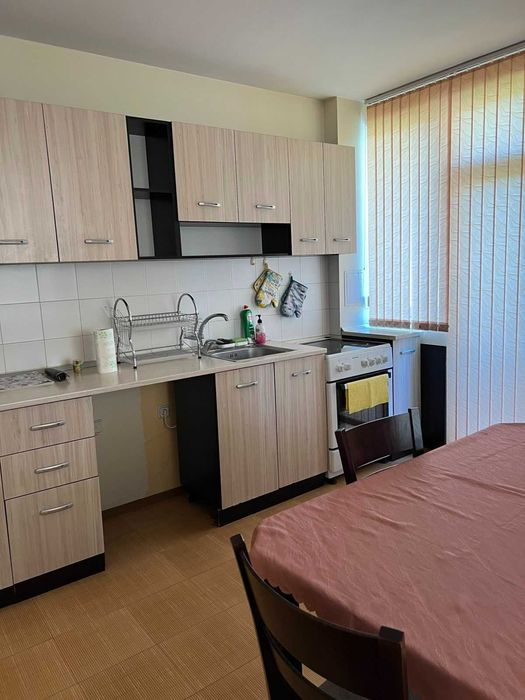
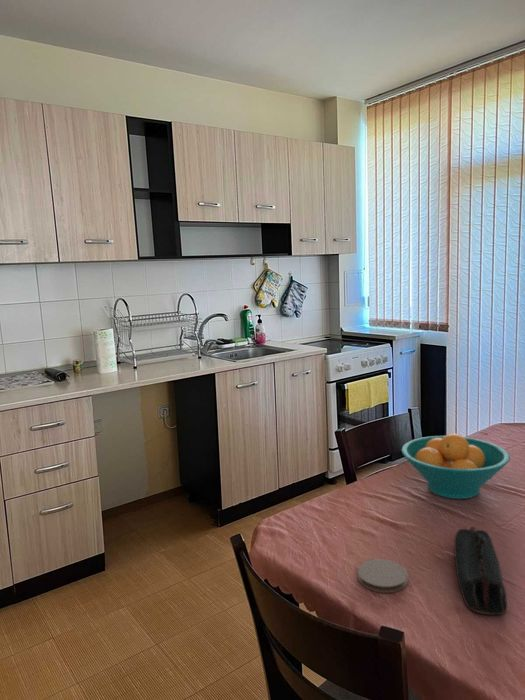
+ fruit bowl (453, 462)
+ coaster (382, 575)
+ pencil case (478, 558)
